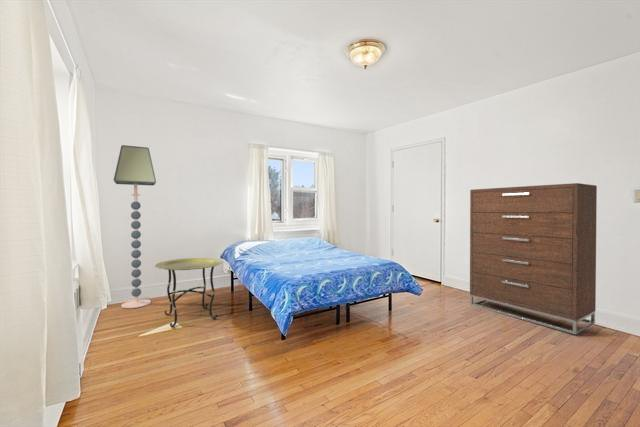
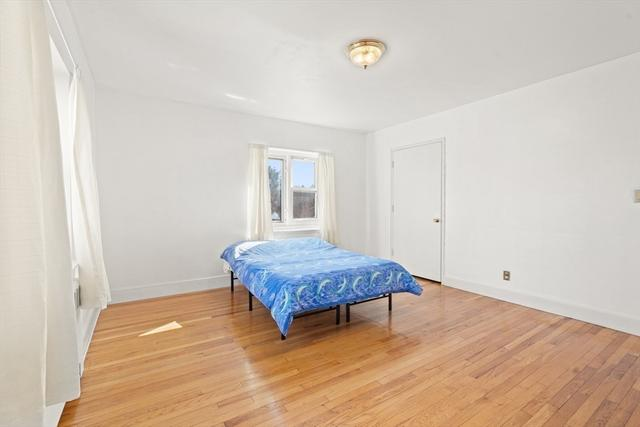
- floor lamp (135, 226)
- dresser (526, 250)
- side table (190, 290)
